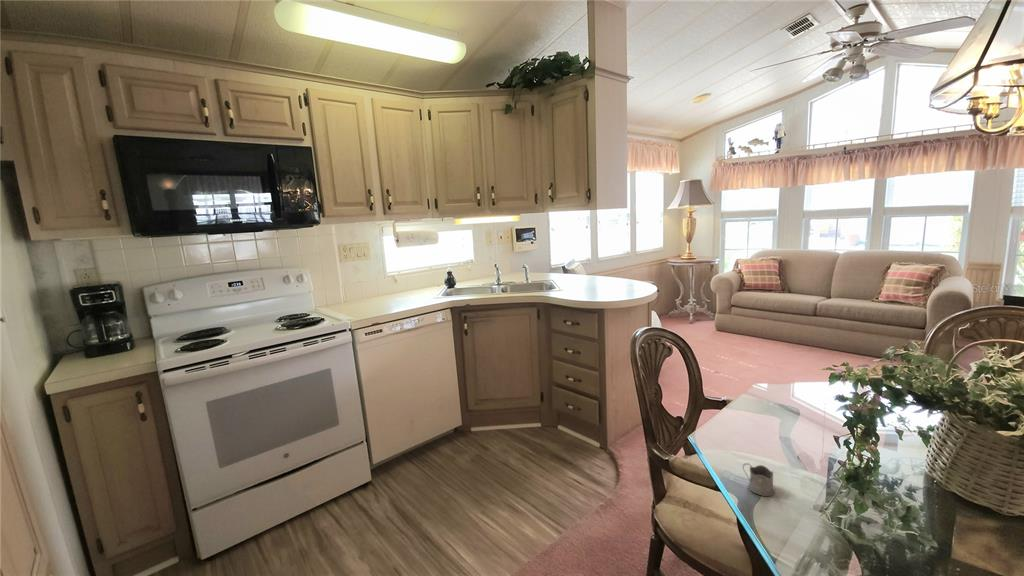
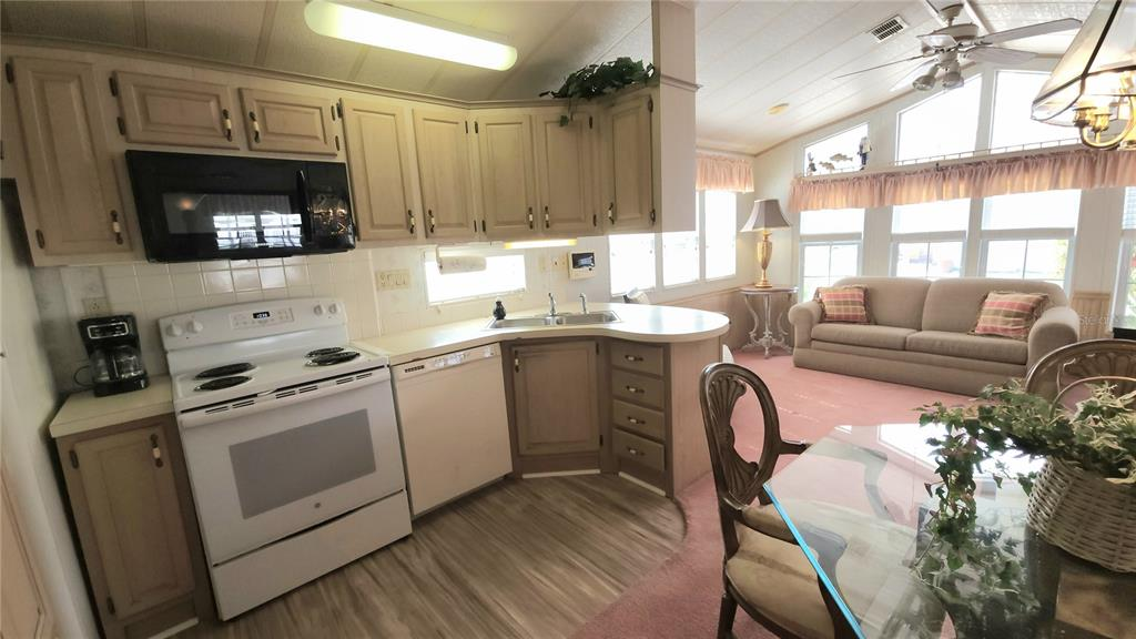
- tea glass holder (758, 473)
